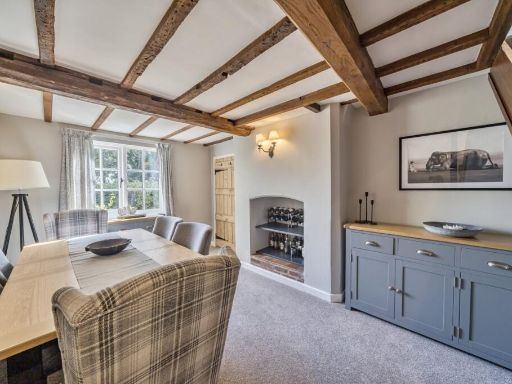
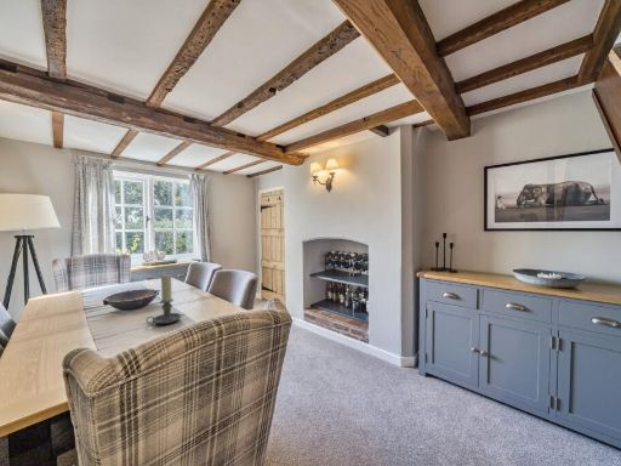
+ candle holder (164, 297)
